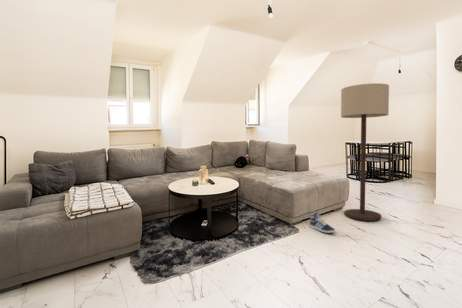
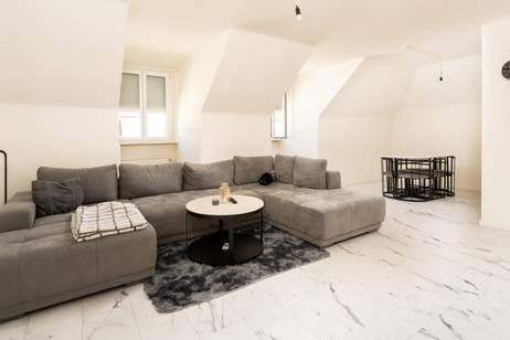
- floor lamp (363, 152)
- sneaker (321, 222)
